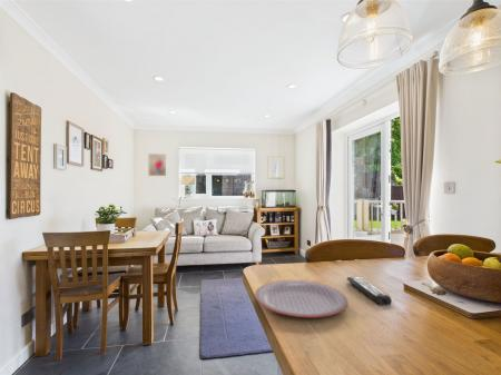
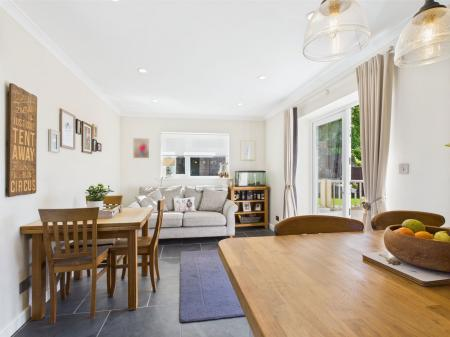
- plate (299, 298)
- remote control (366, 288)
